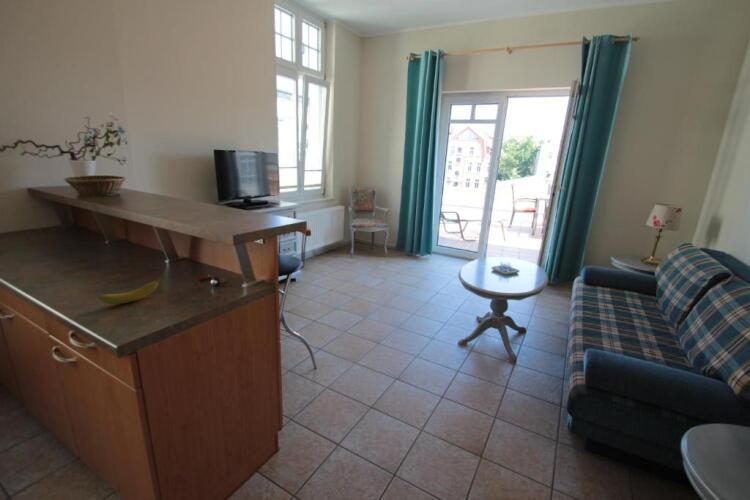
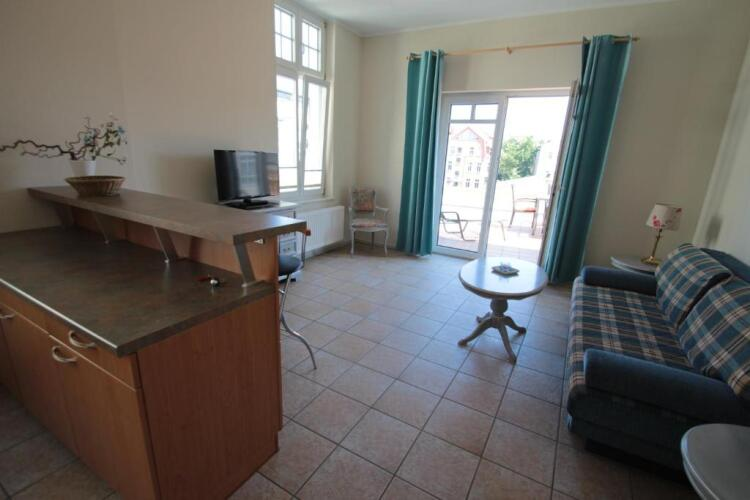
- banana (133, 291)
